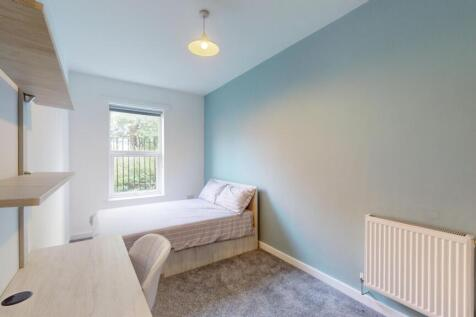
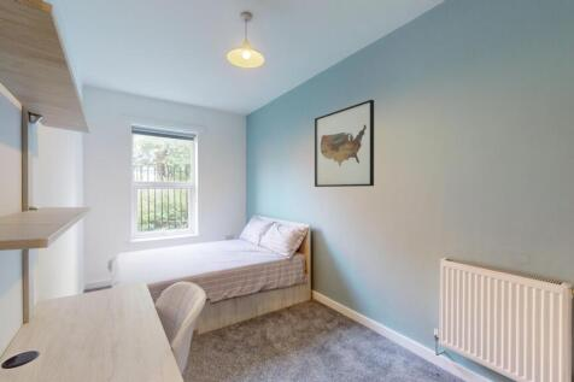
+ wall art (340, 148)
